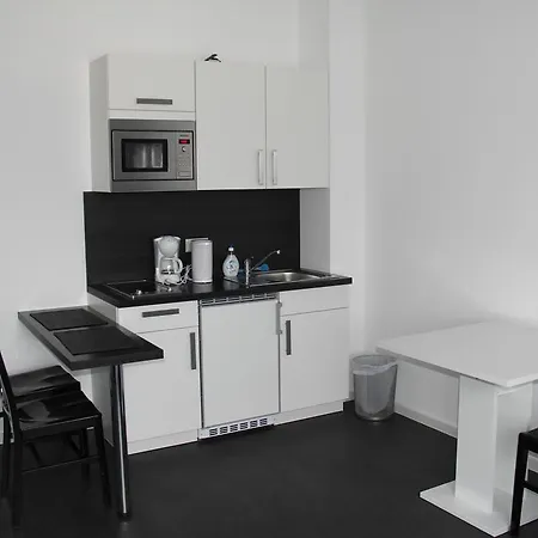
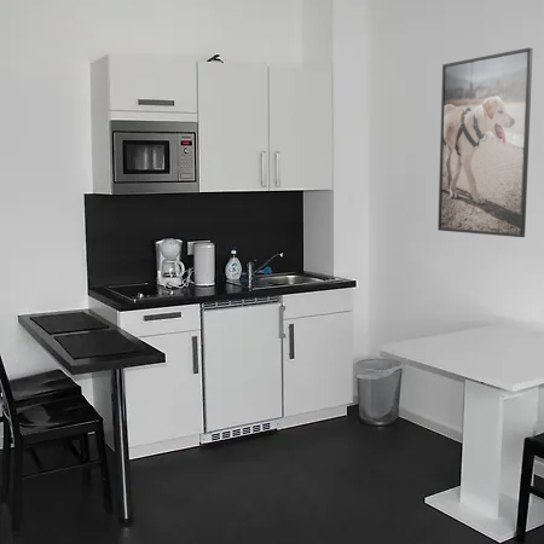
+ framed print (481, 146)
